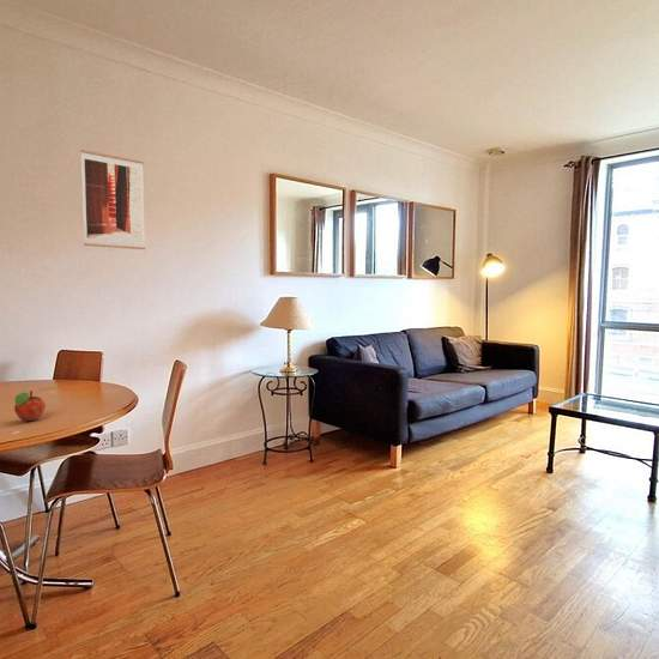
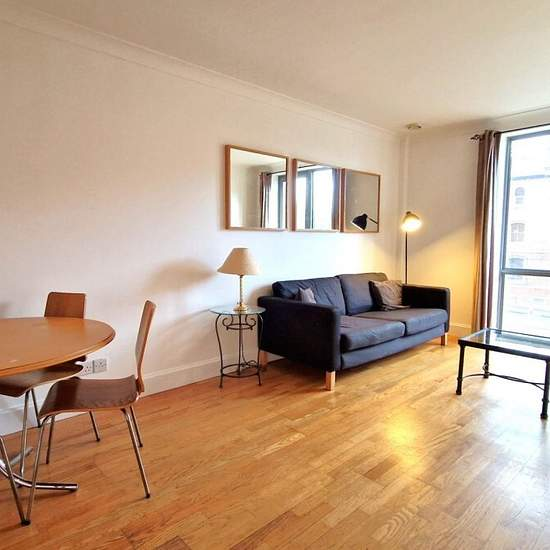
- fruit (28, 405)
- wall art (114, 201)
